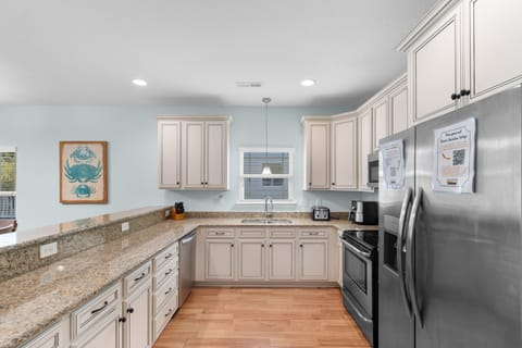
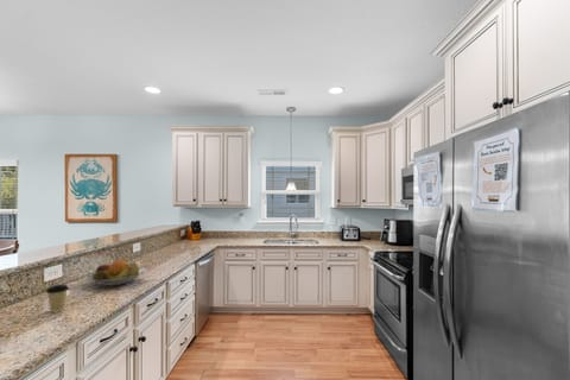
+ coffee cup (57, 297)
+ fruit bowl (116, 270)
